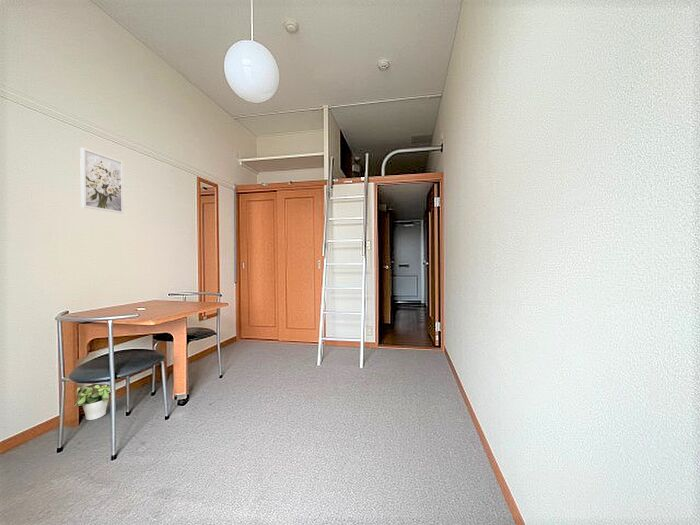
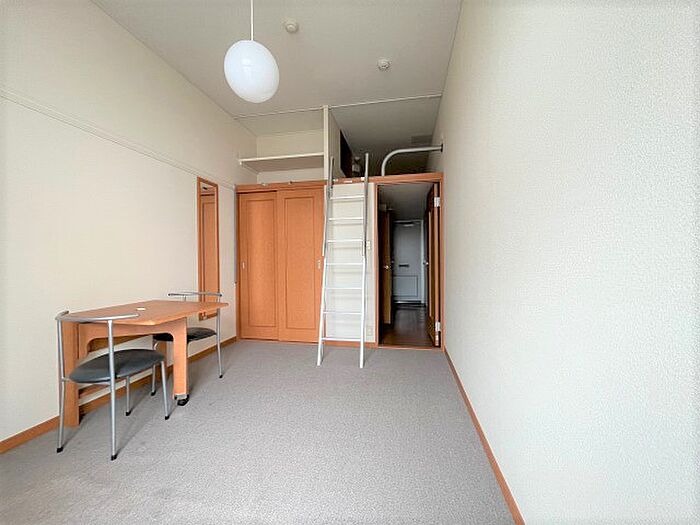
- potted plant (93, 401)
- wall art (103, 182)
